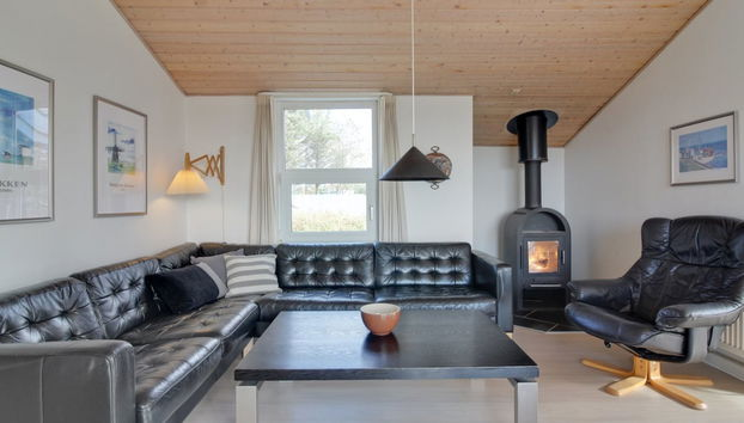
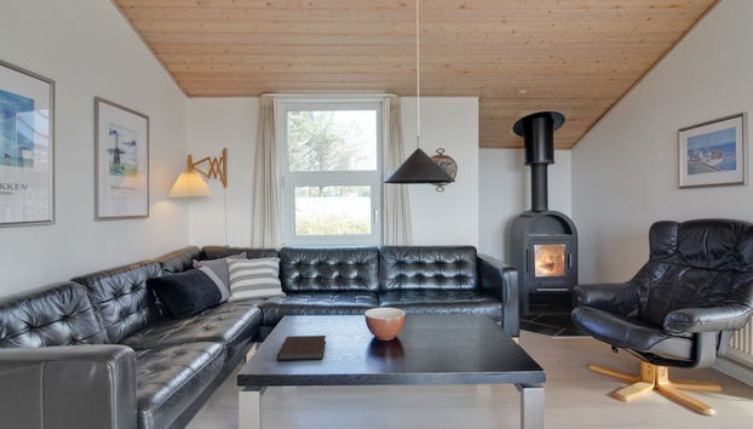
+ notebook (303, 347)
